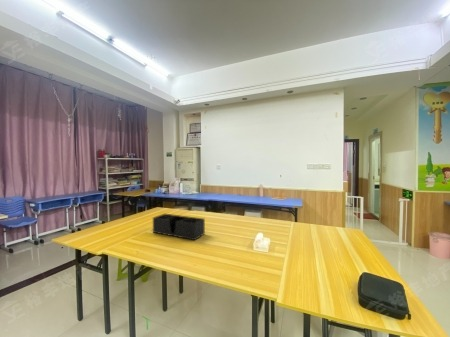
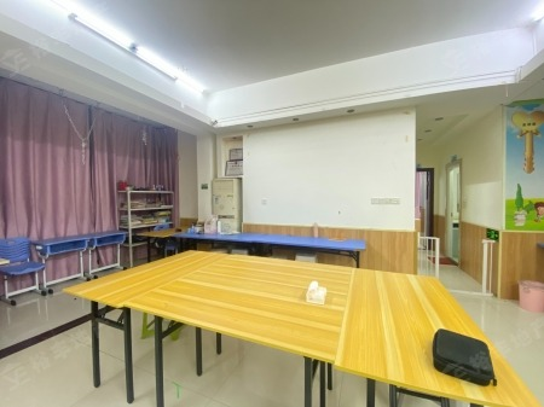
- desk organizer (178, 225)
